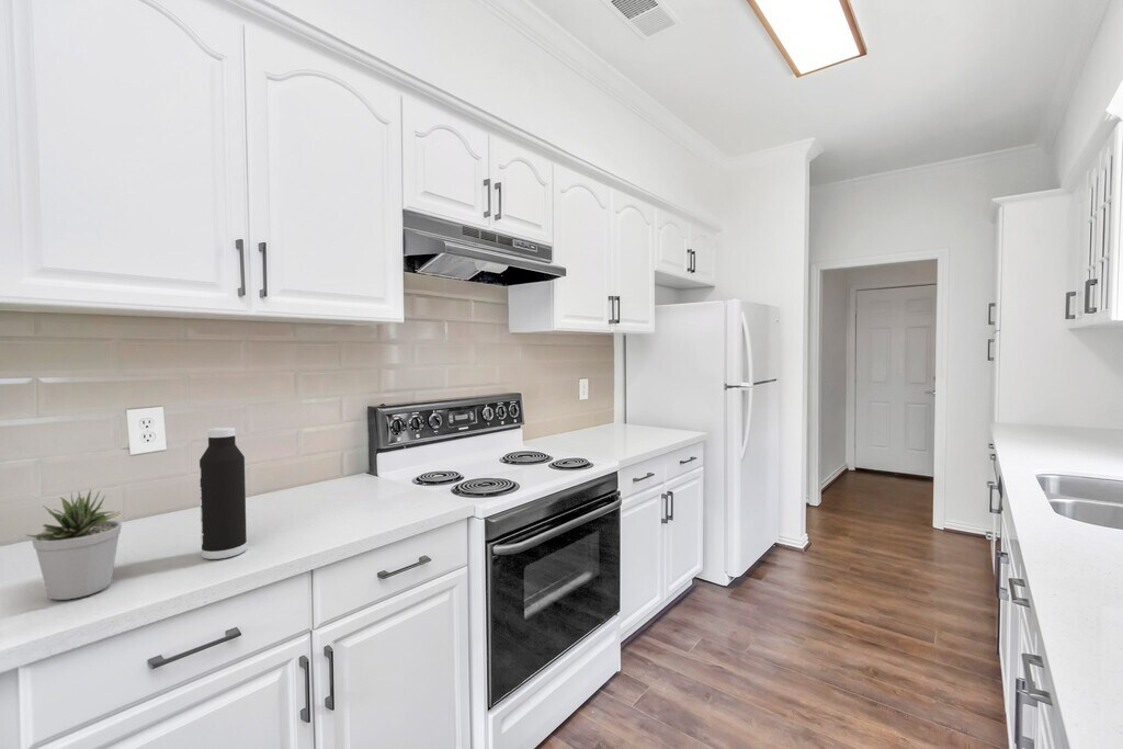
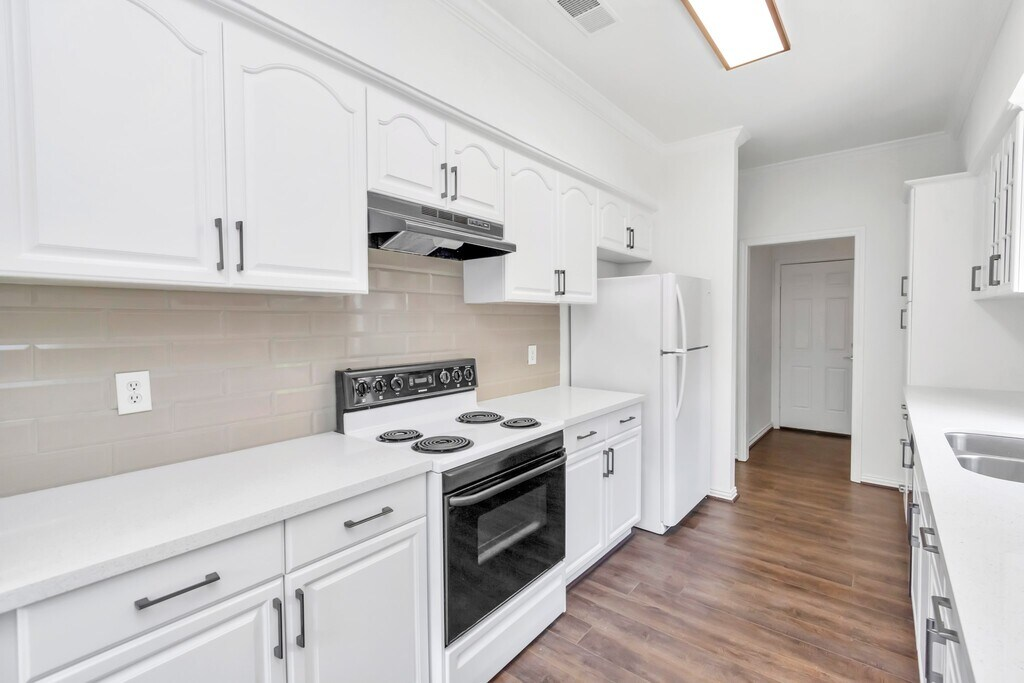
- water bottle (223, 490)
- potted plant (76, 540)
